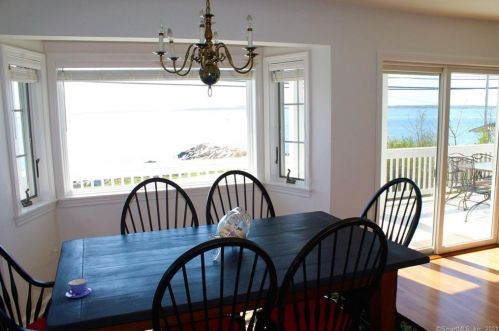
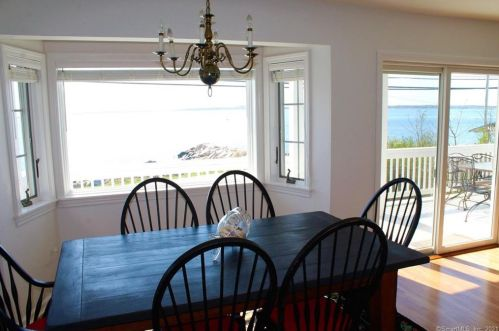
- teacup (78, 287)
